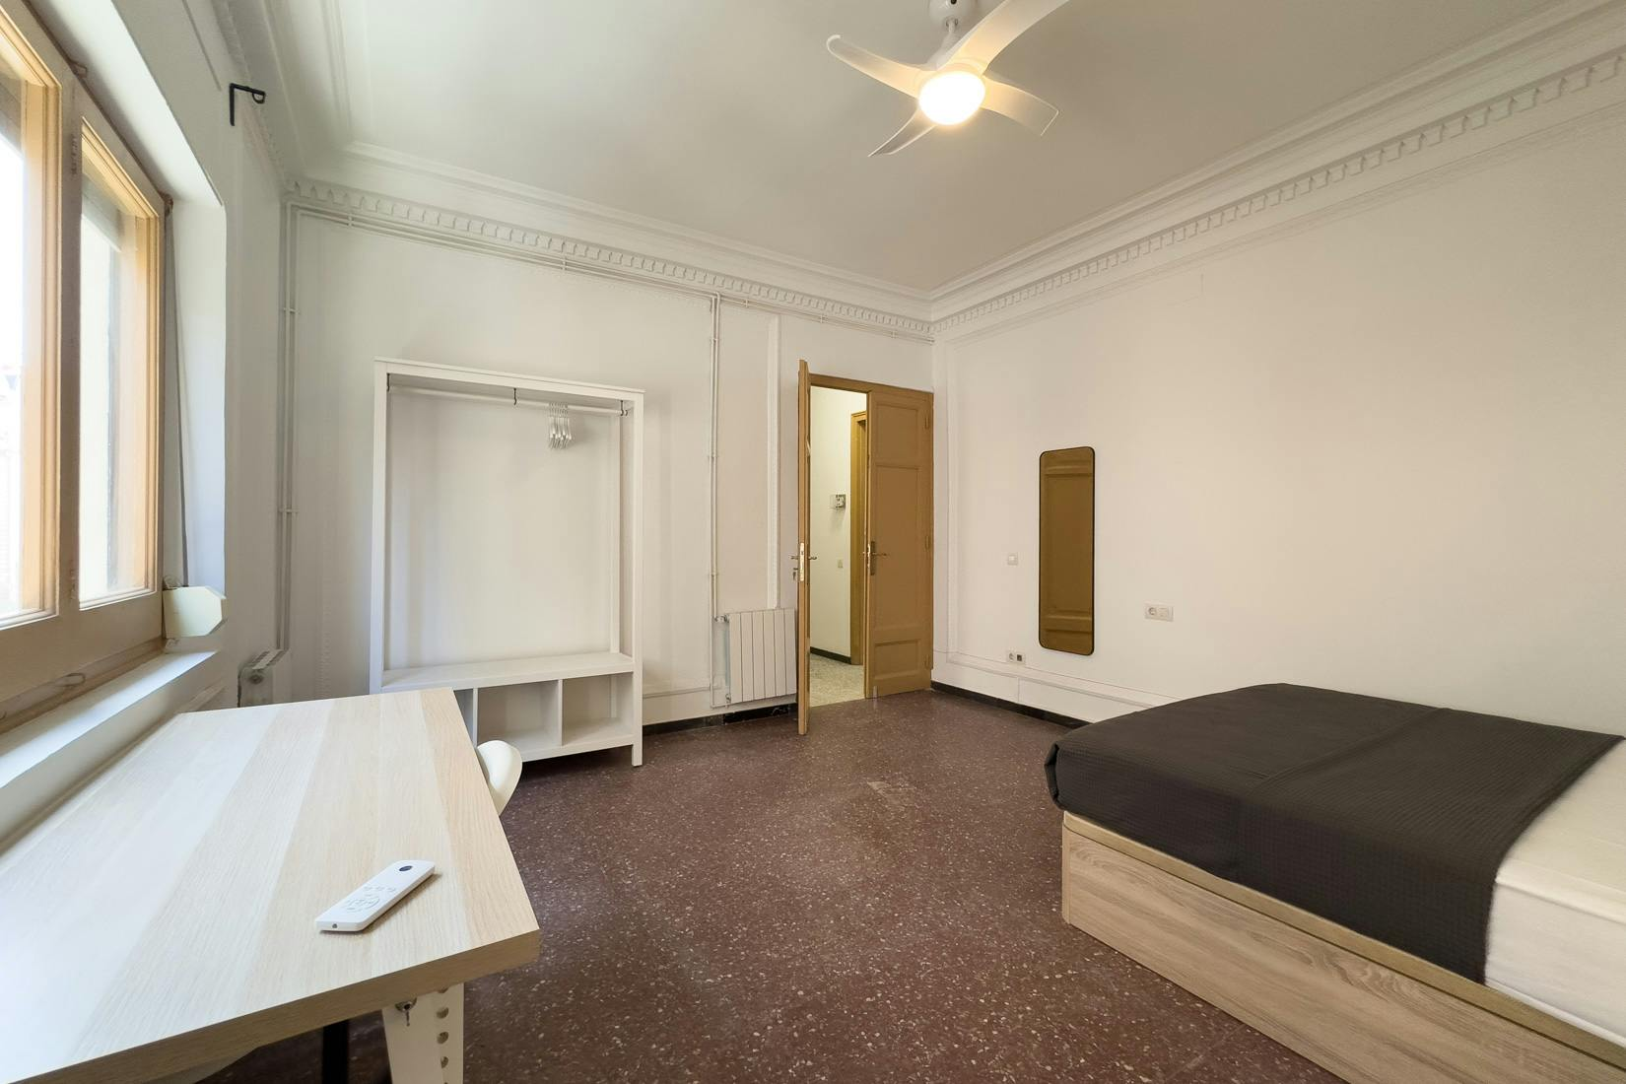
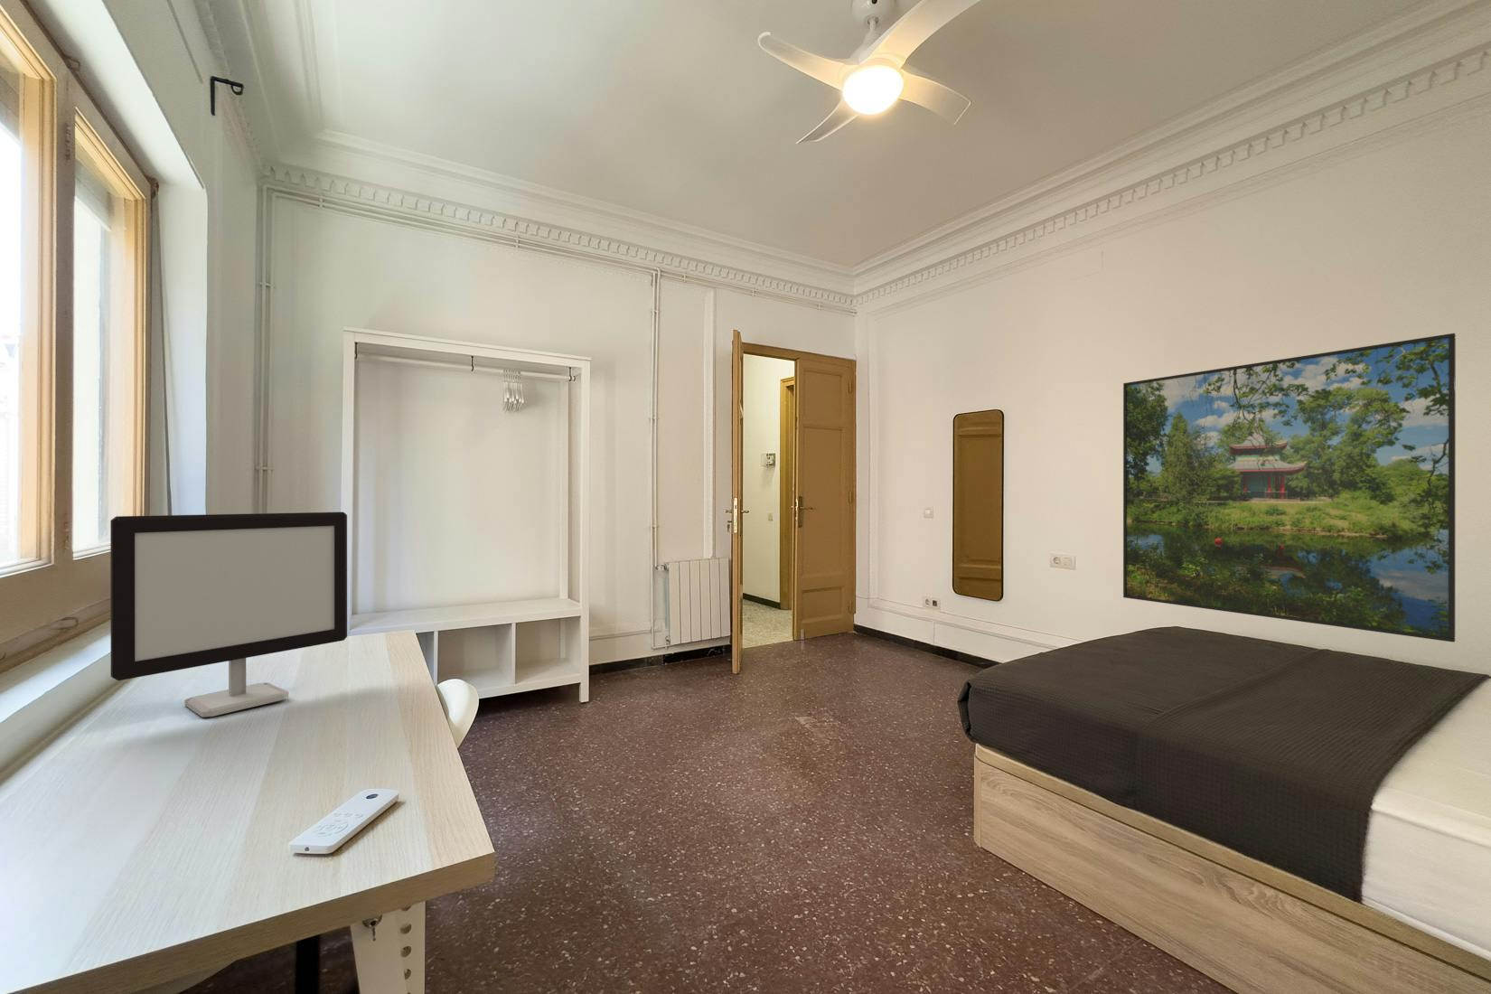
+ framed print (1259, 489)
+ computer monitor (241, 607)
